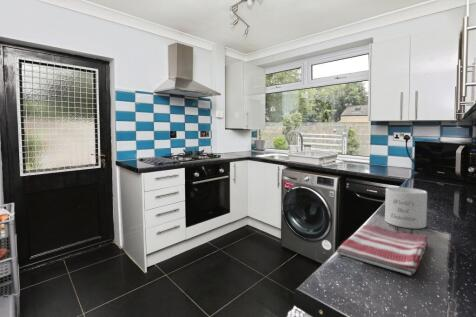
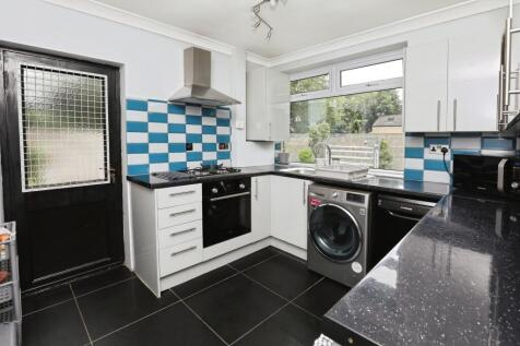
- mug (405, 206)
- dish towel (383, 243)
